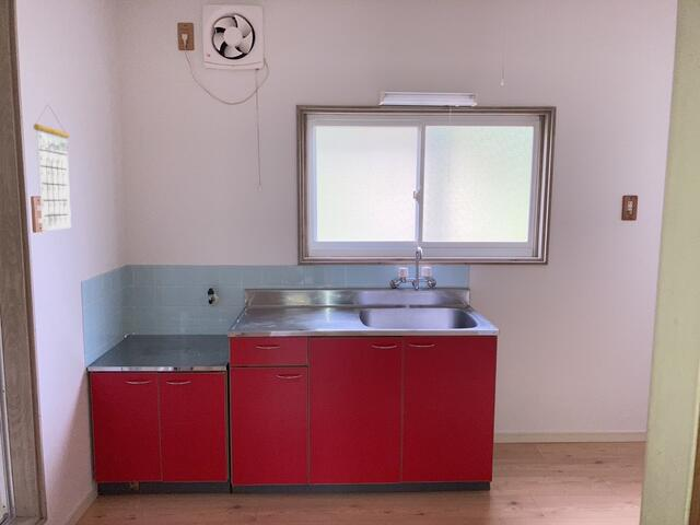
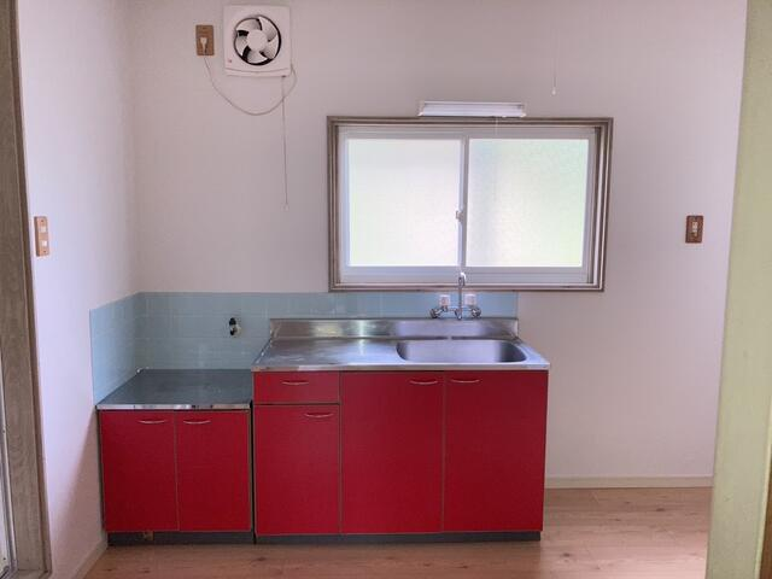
- calendar (54, 167)
